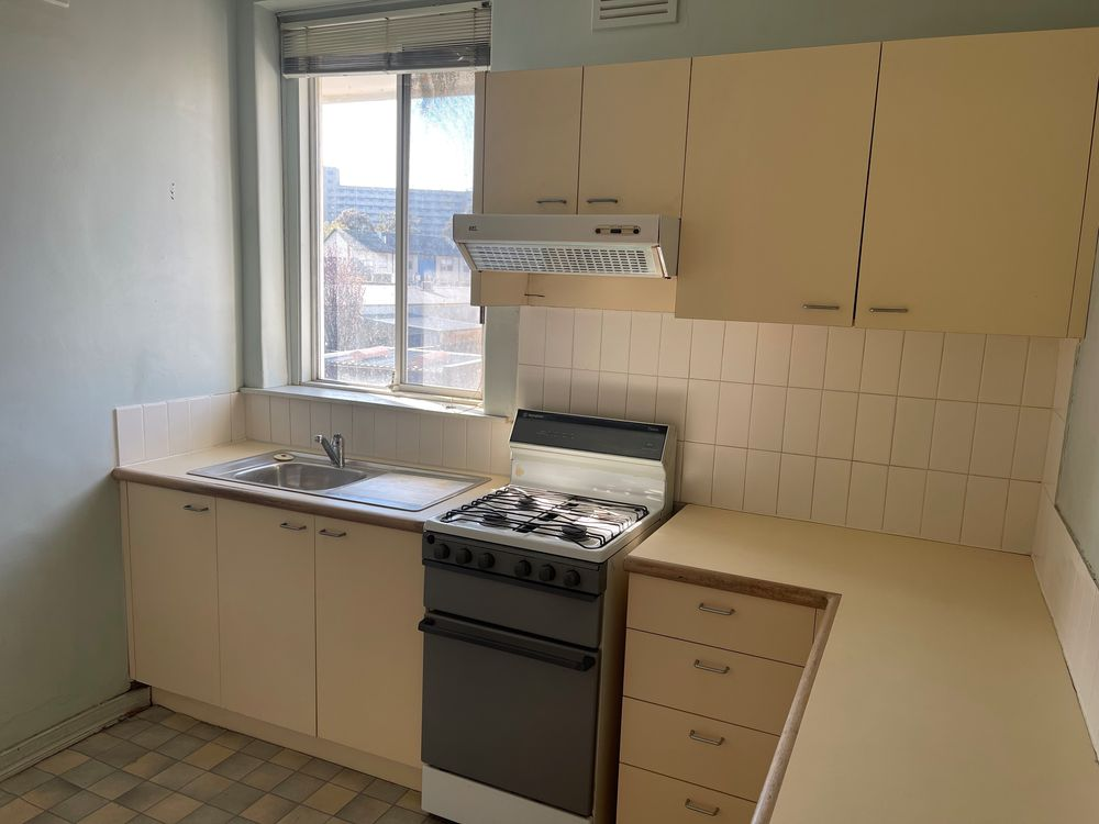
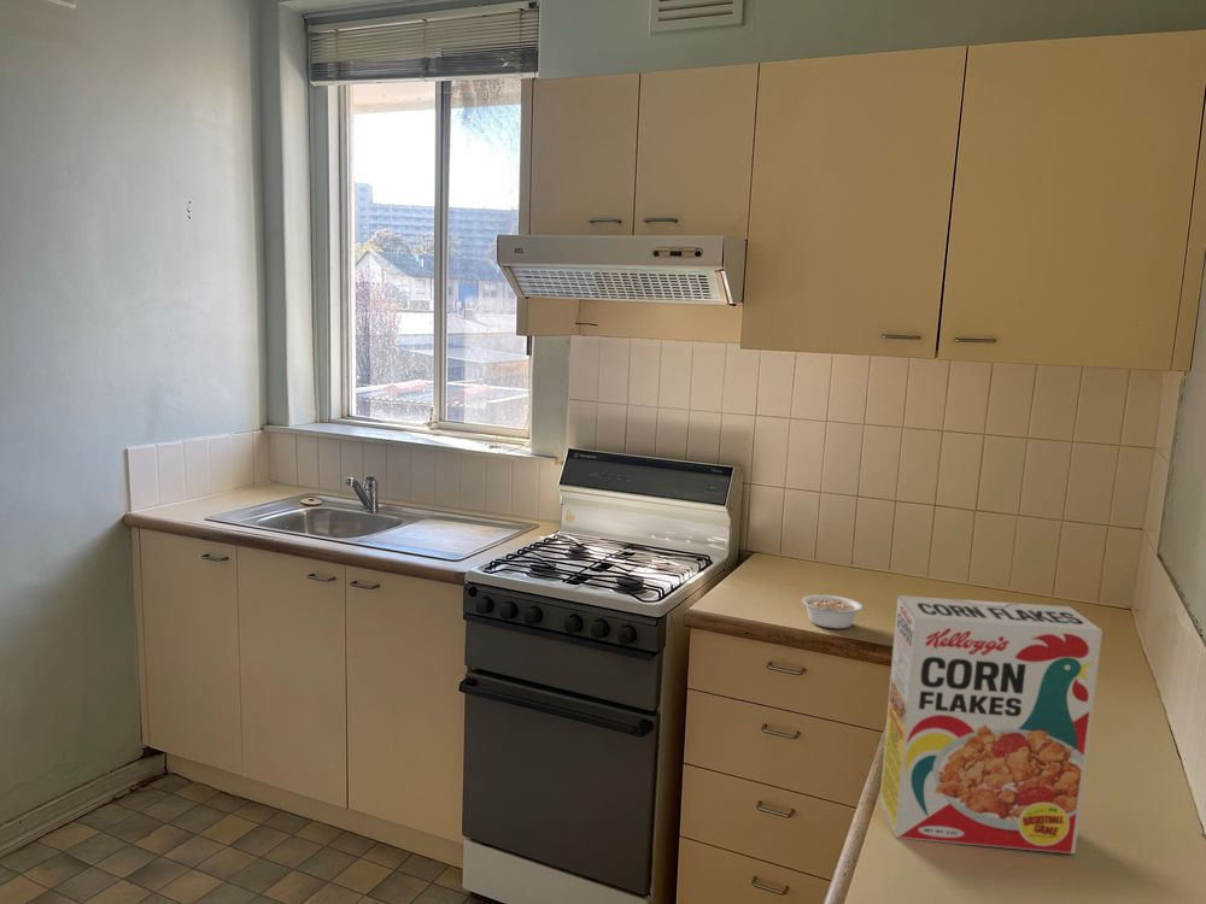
+ legume (833, 610)
+ cereal box (983, 720)
